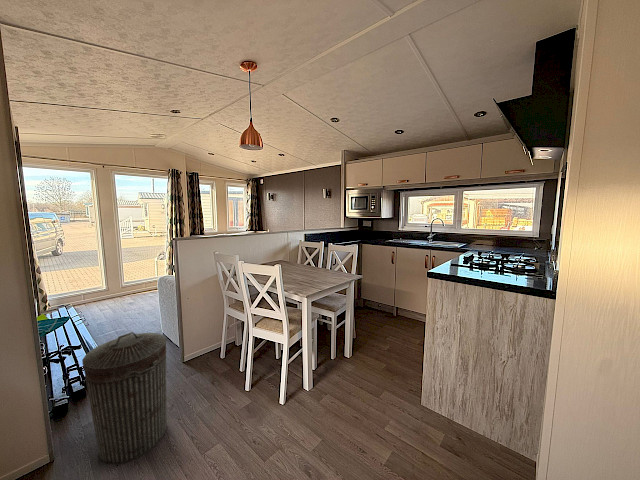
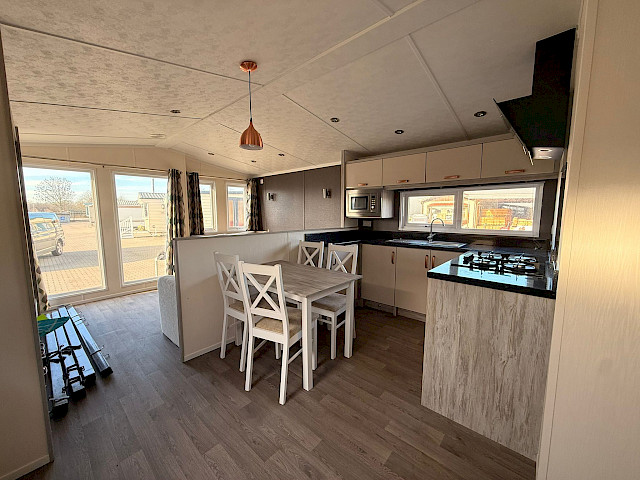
- trash can (130, 387)
